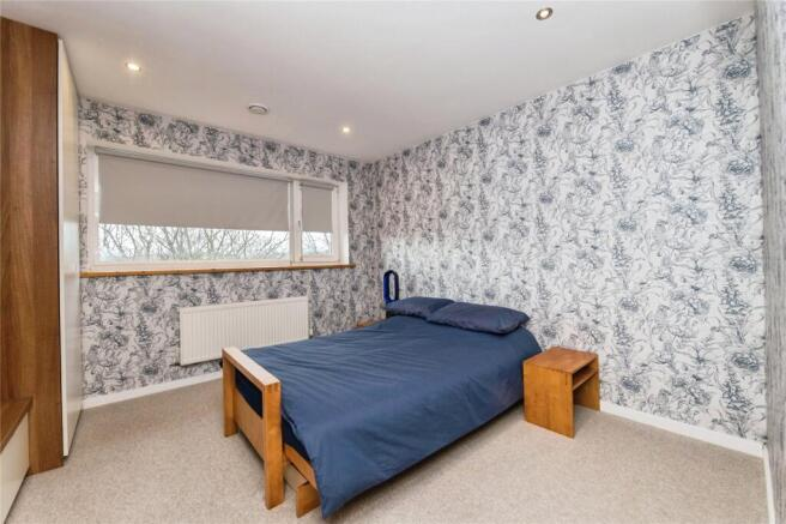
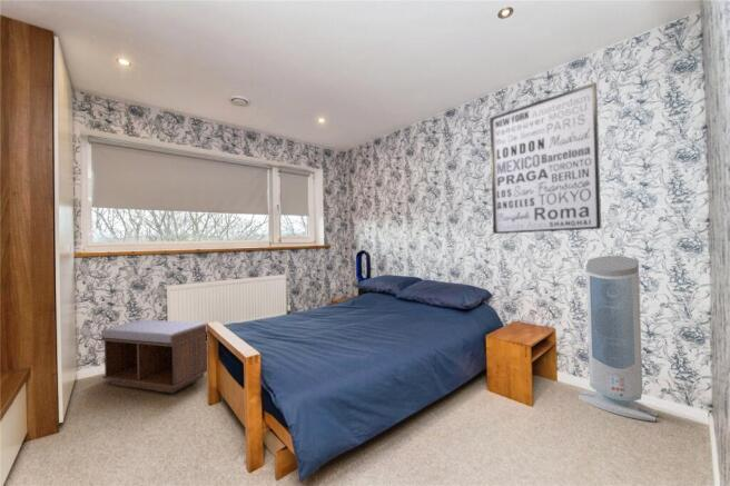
+ air purifier (613, 330)
+ bench (156, 353)
+ wall art (539, 167)
